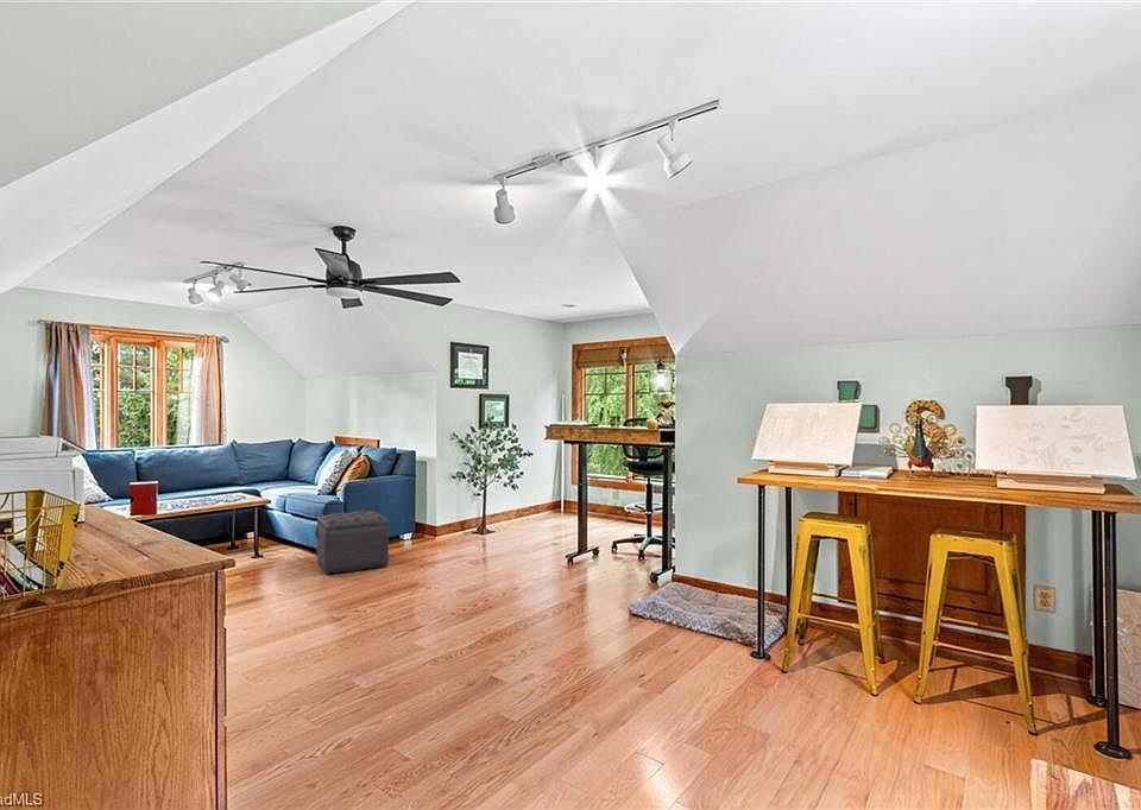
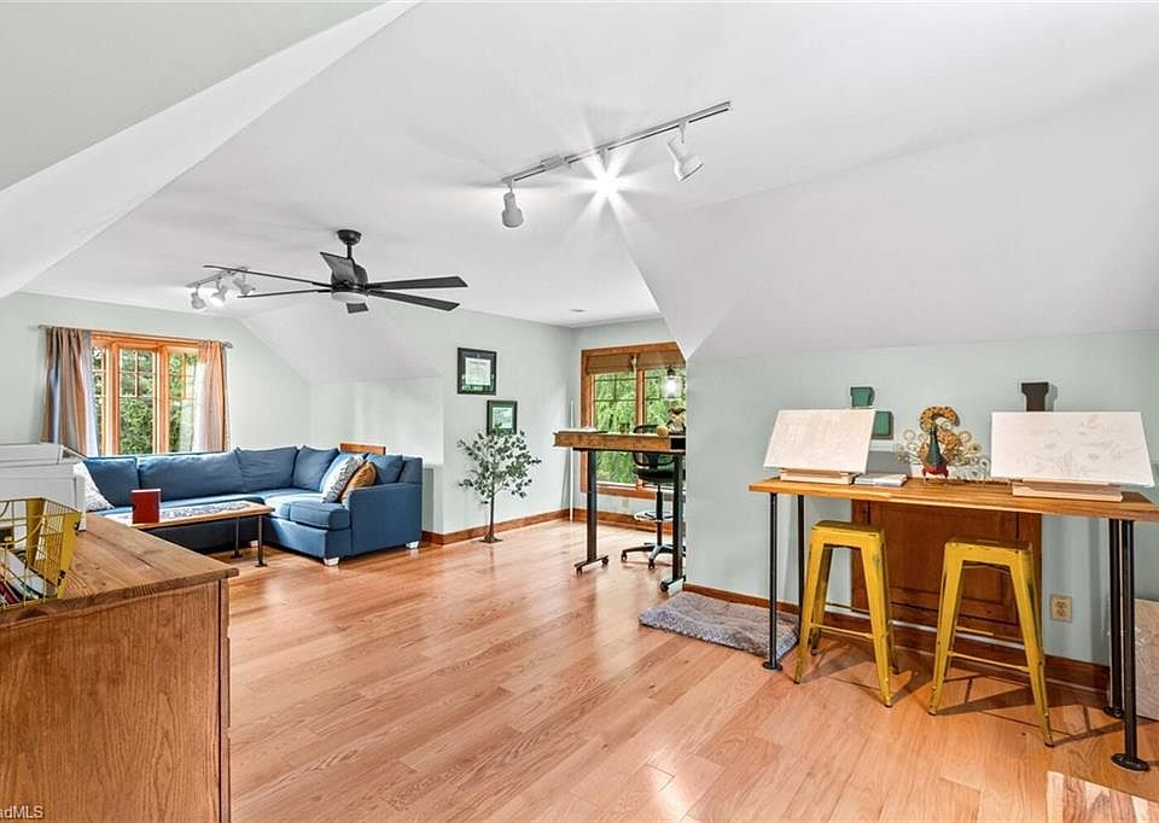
- ottoman (352, 539)
